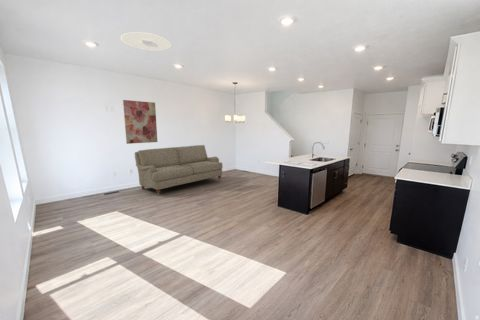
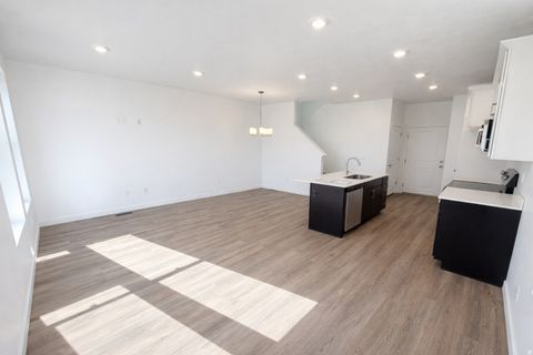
- wall art (141, 122)
- sofa (182, 166)
- ceiling light (146, 39)
